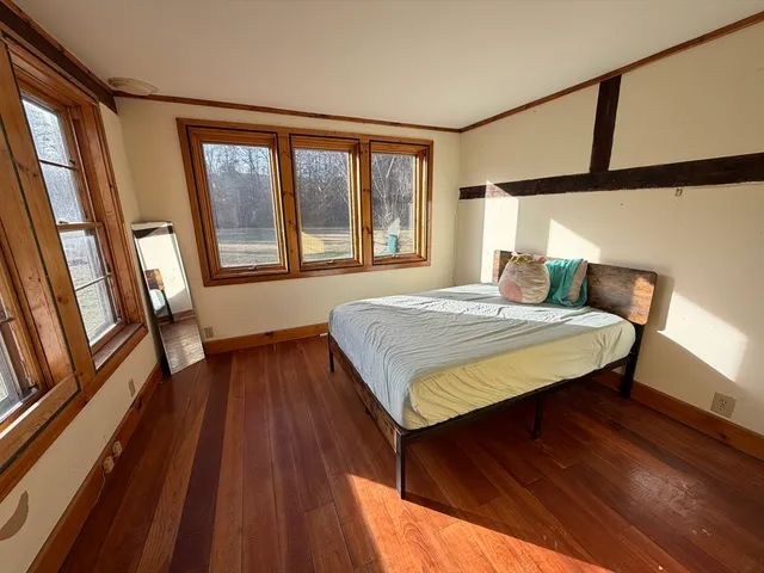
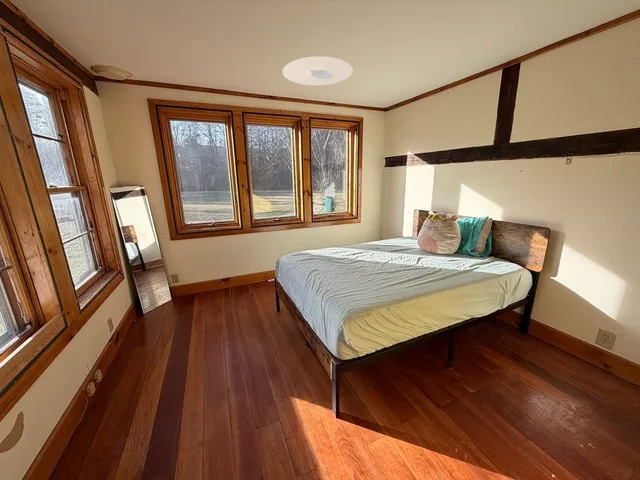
+ ceiling light (317, 69)
